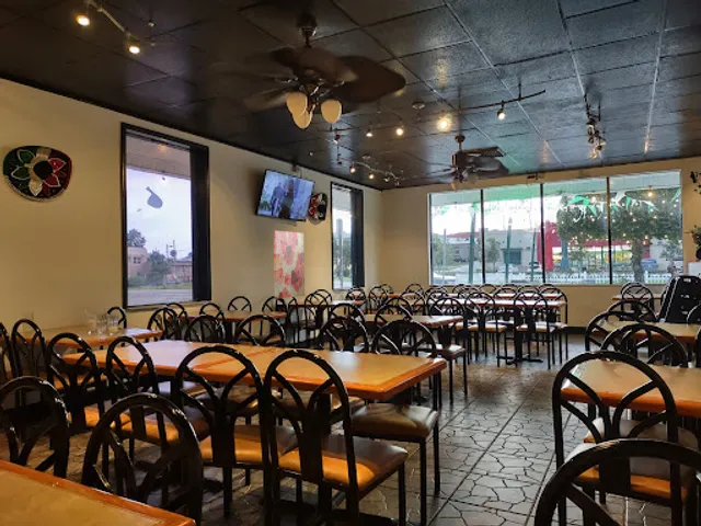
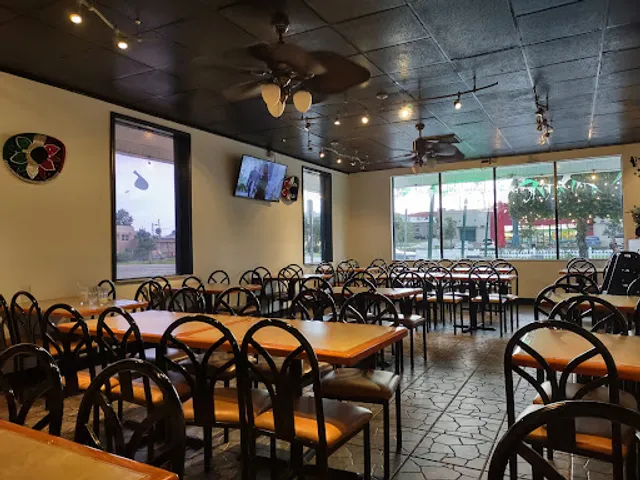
- wall art (289, 264)
